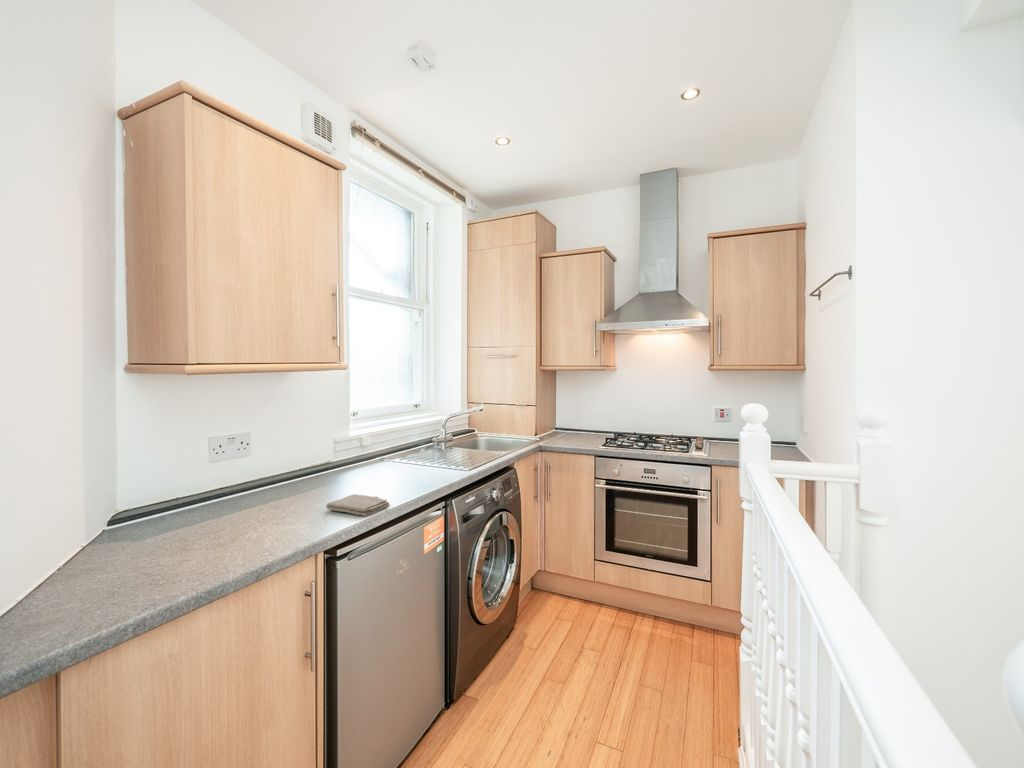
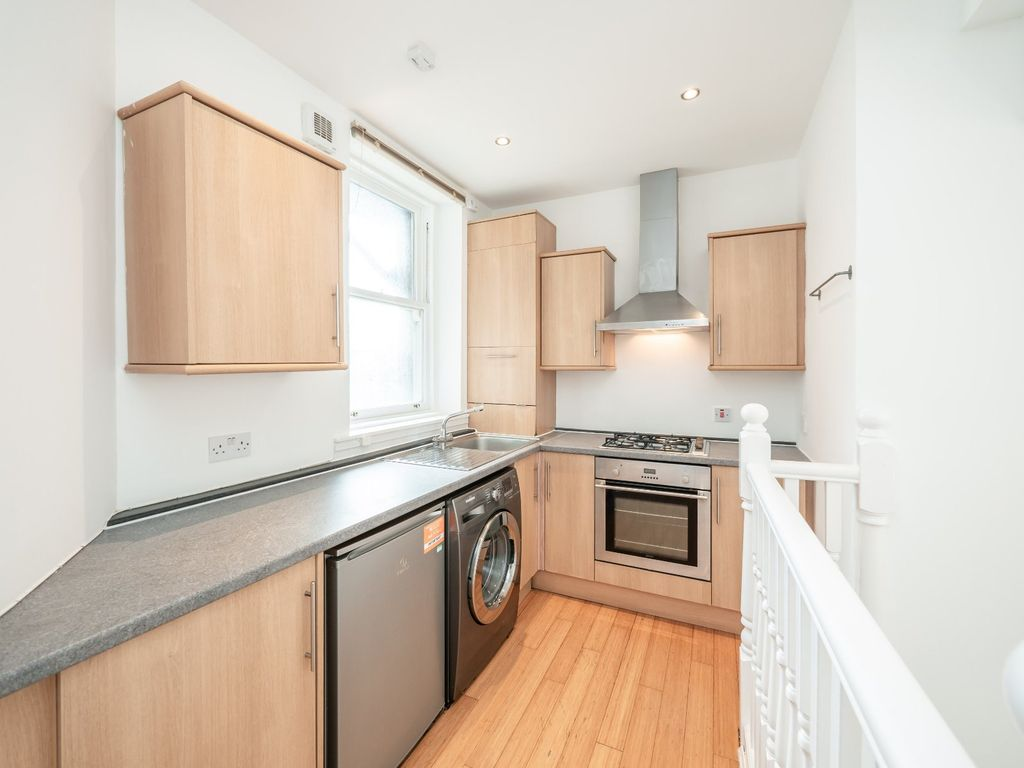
- washcloth (358, 504)
